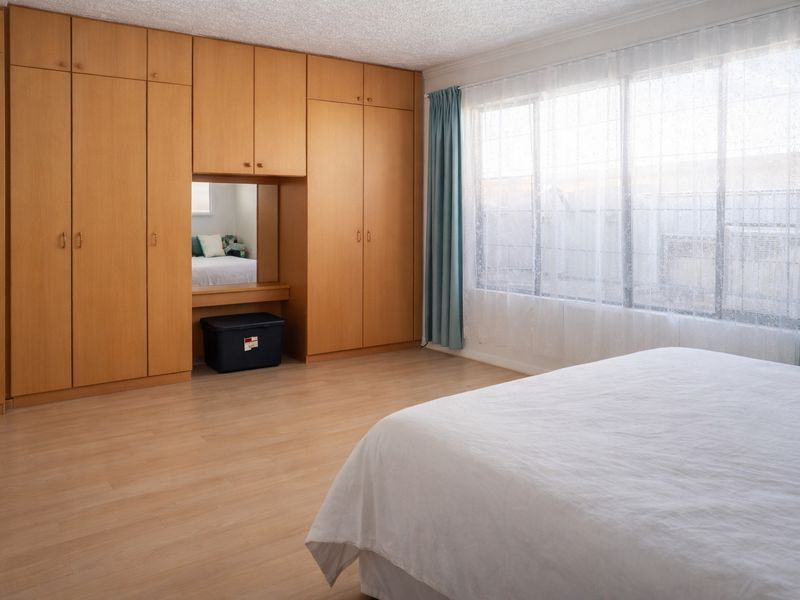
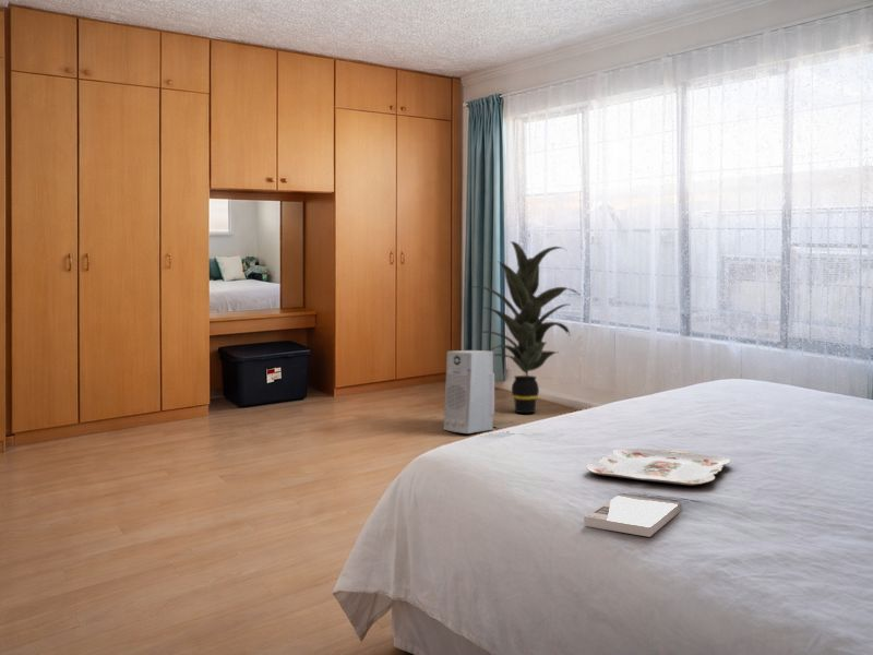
+ serving tray (659, 465)
+ indoor plant (524, 325)
+ book (634, 513)
+ air purifier (469, 390)
